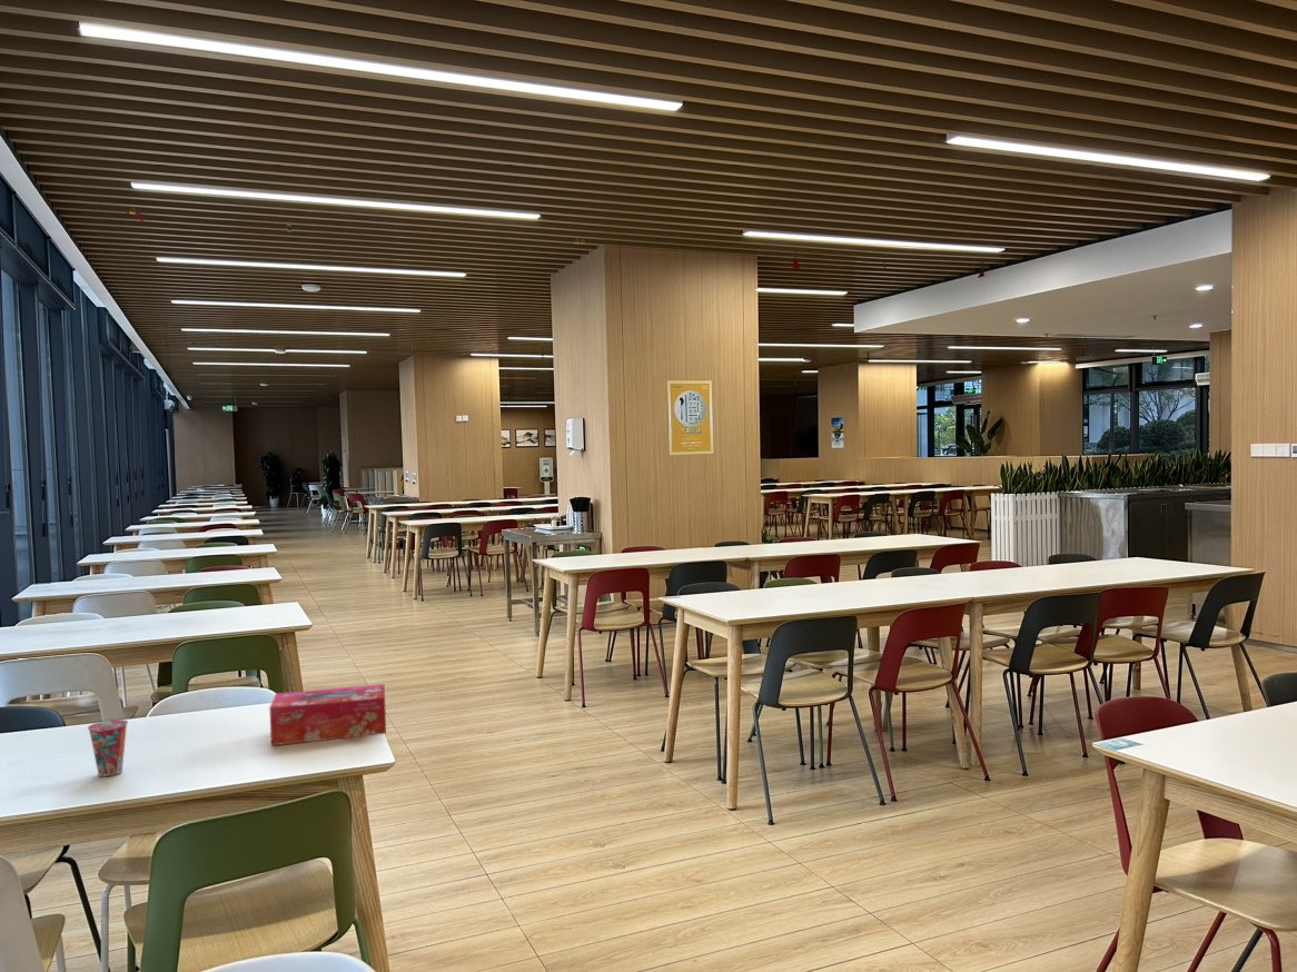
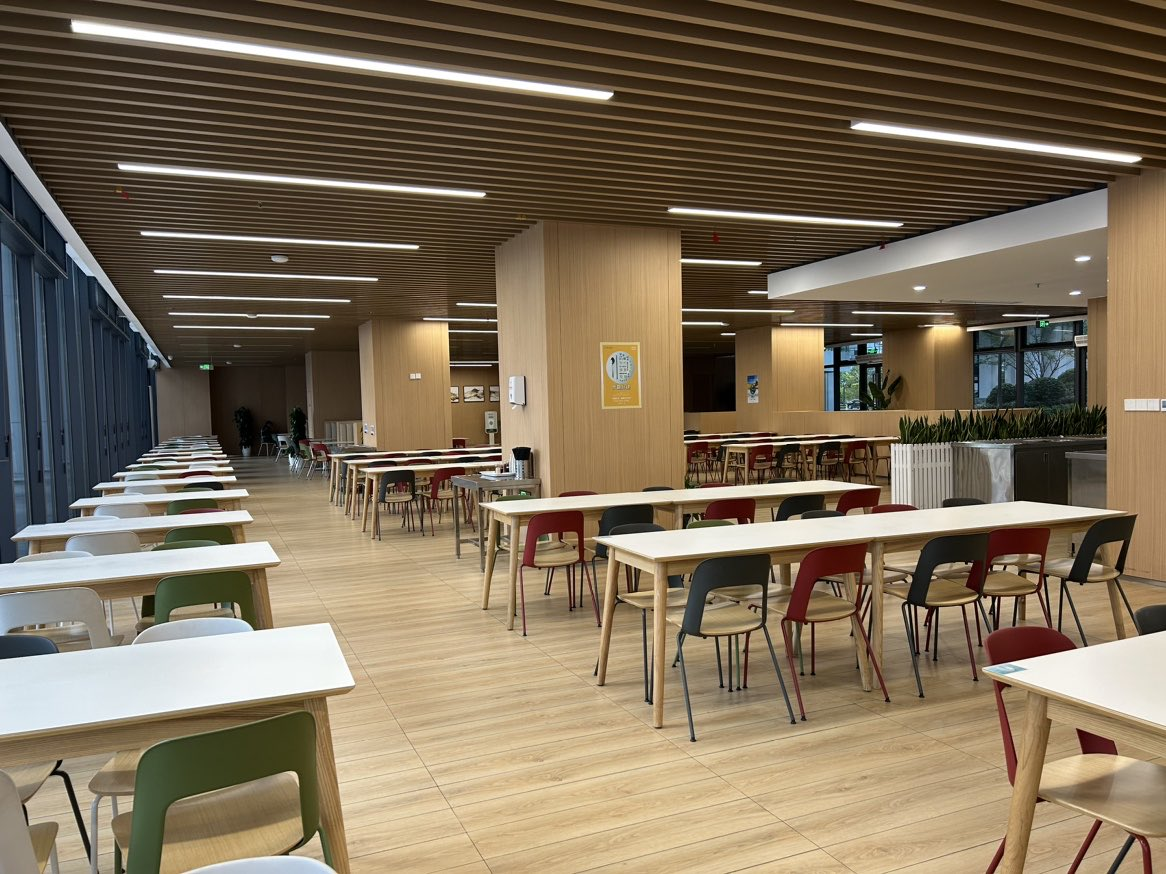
- cup (109, 748)
- tissue box (329, 713)
